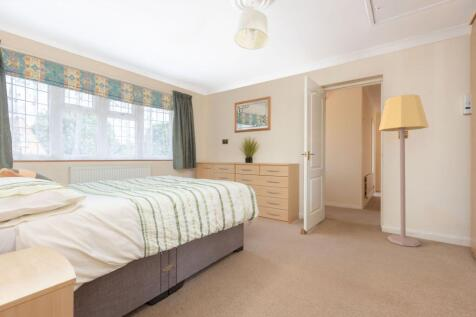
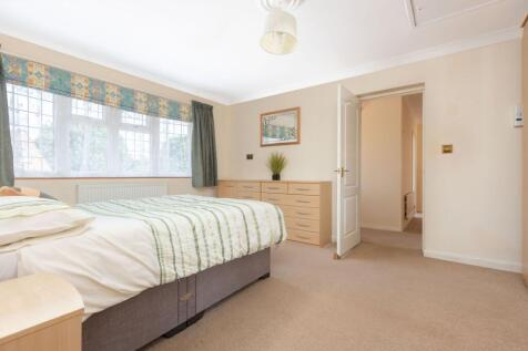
- lamp (402, 170)
